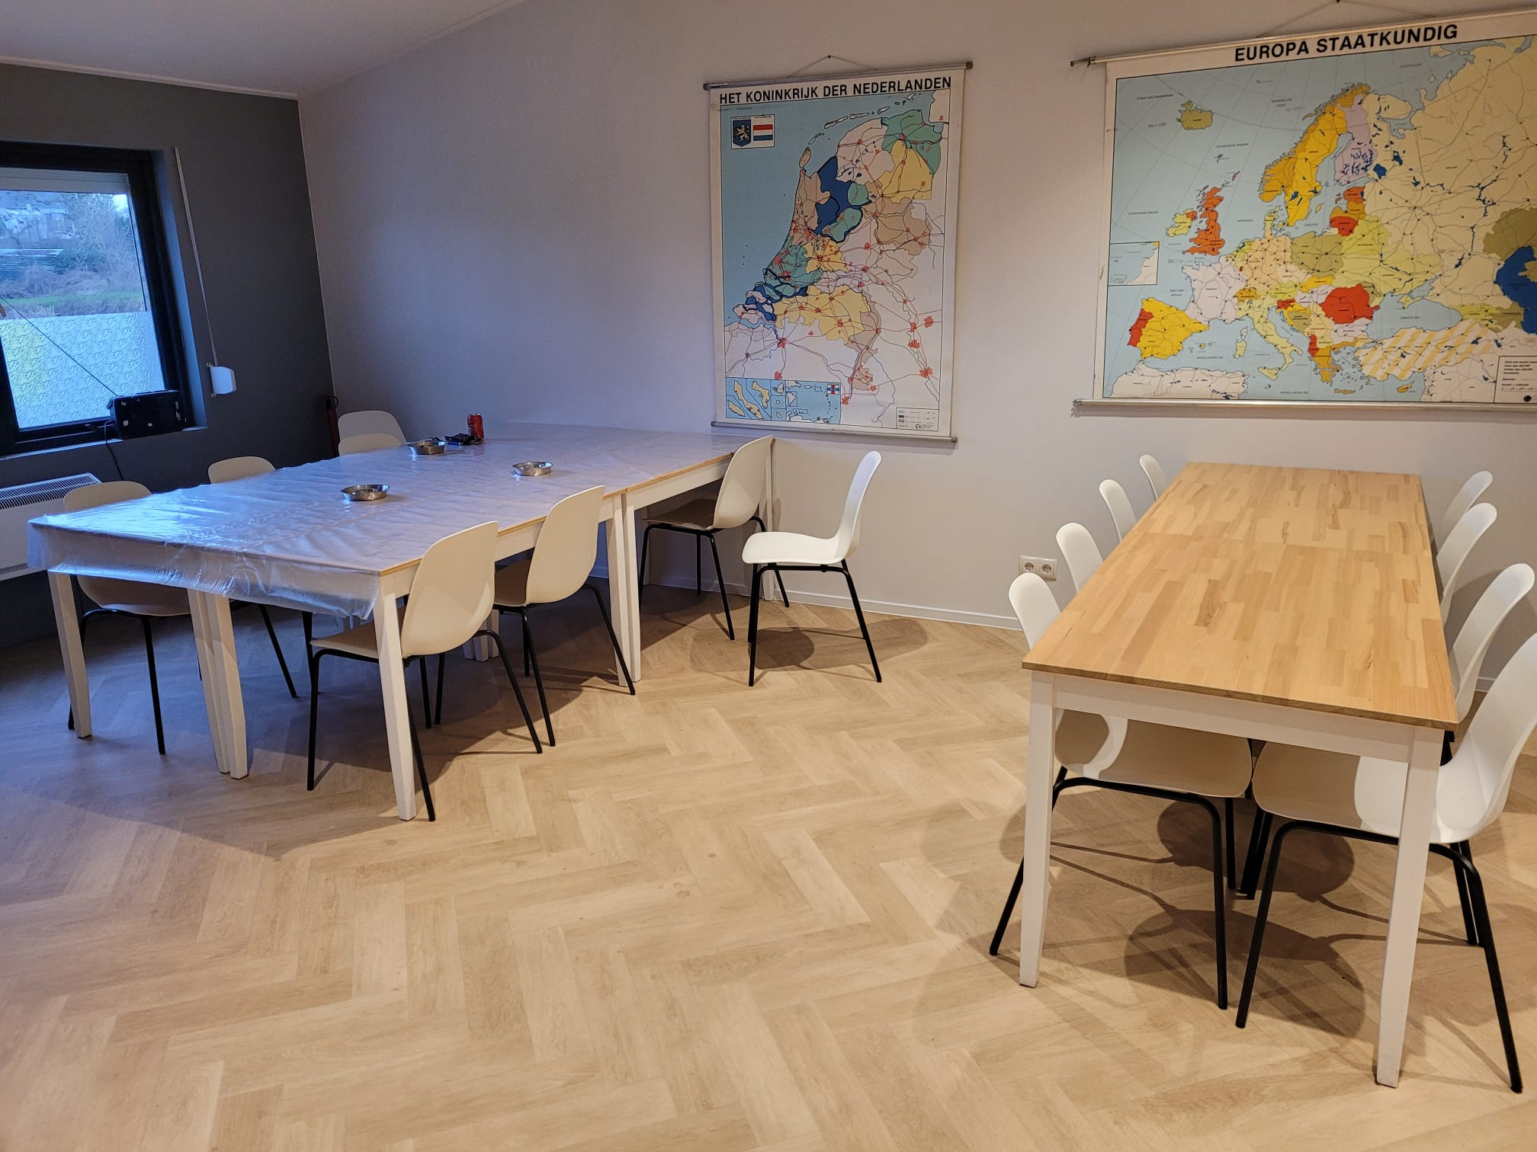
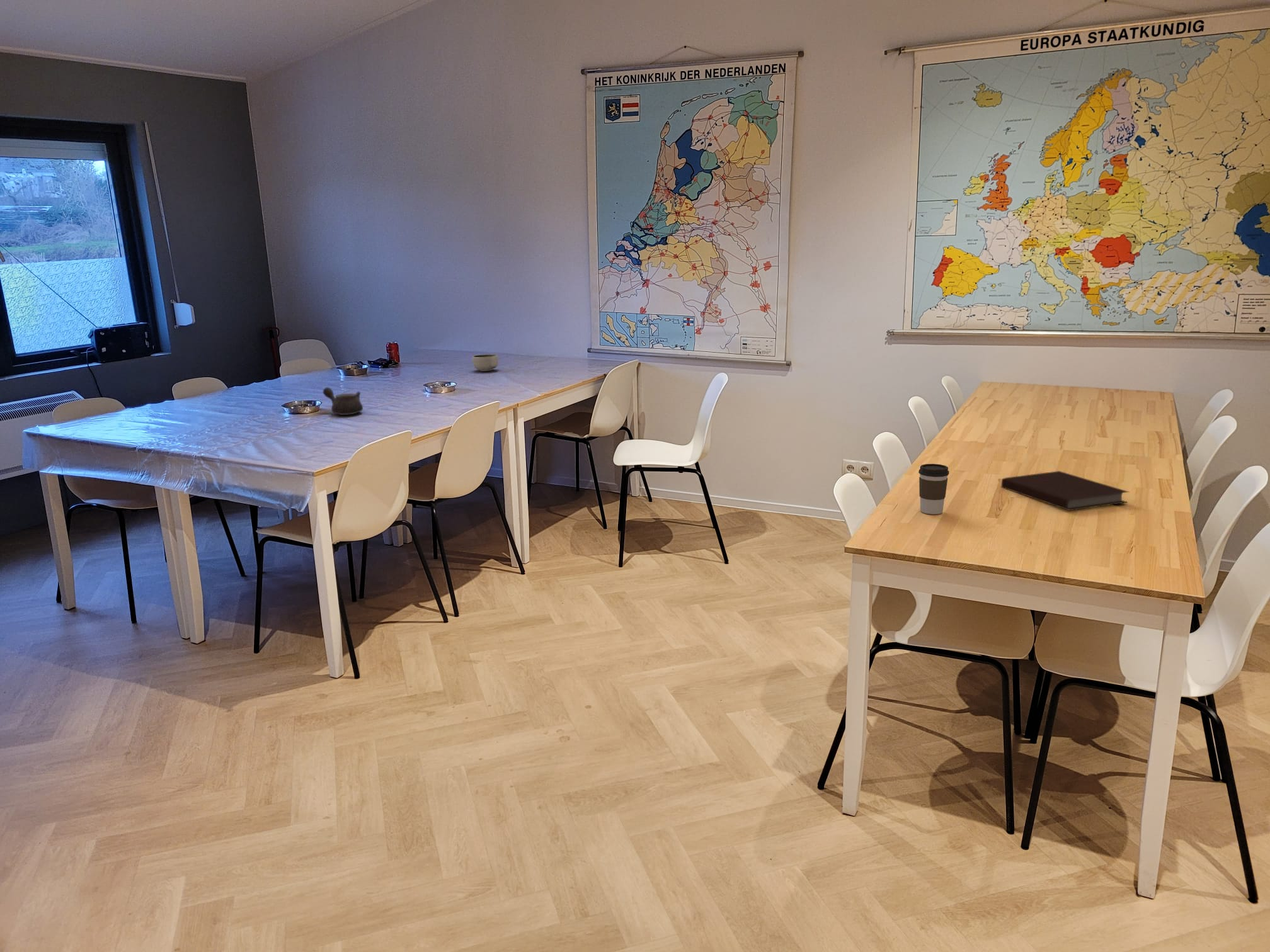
+ bowl (485, 363)
+ teapot (342, 400)
+ notebook (1063, 490)
+ coffee cup (932, 489)
